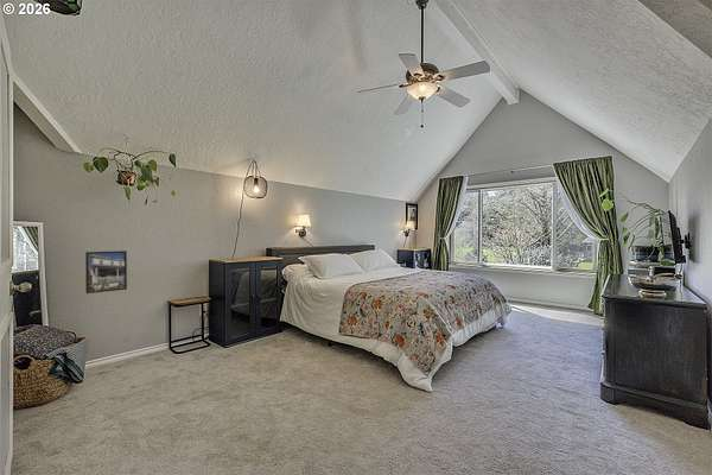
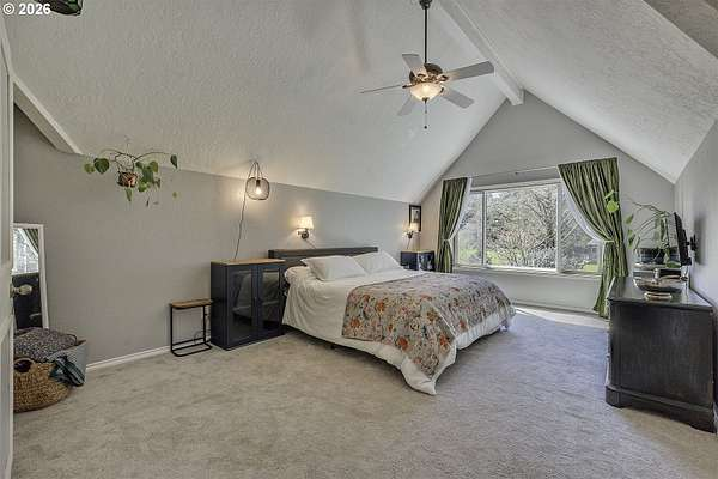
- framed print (107, 271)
